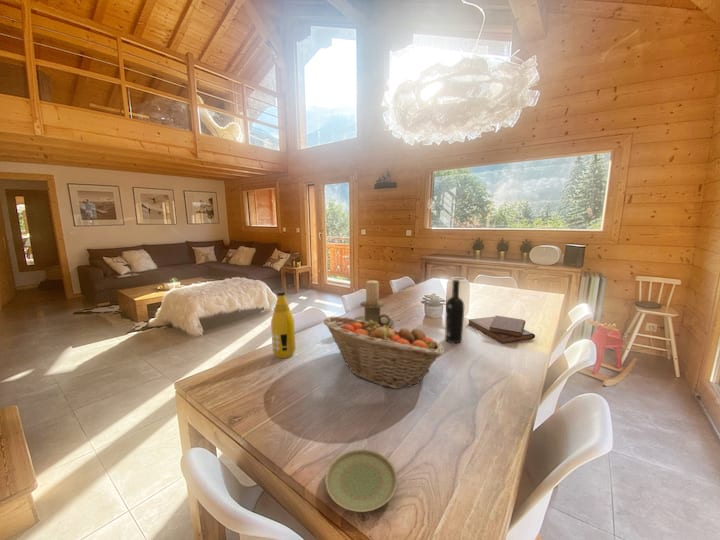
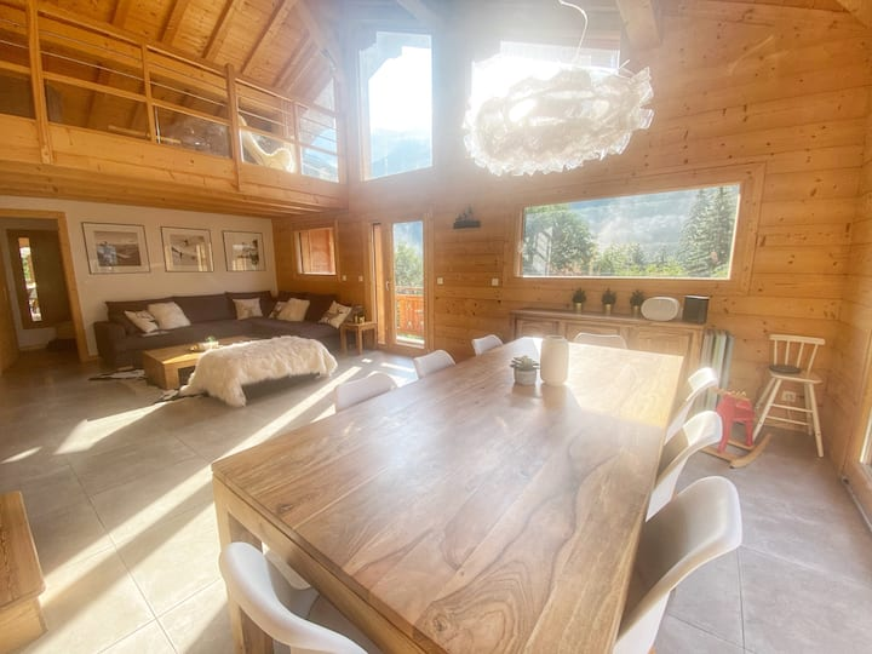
- diary (503, 326)
- candle holder (372, 303)
- plate (361, 480)
- bottle (282, 323)
- wine bottle (454, 310)
- fruit basket (380, 342)
